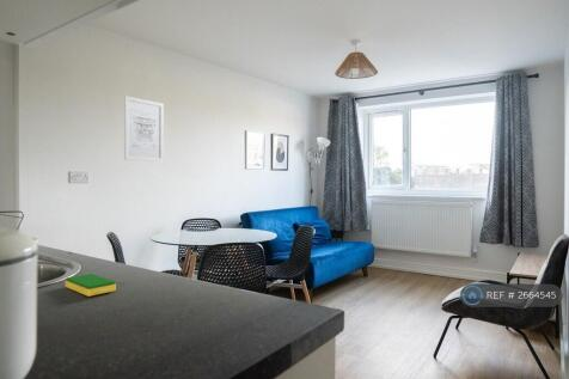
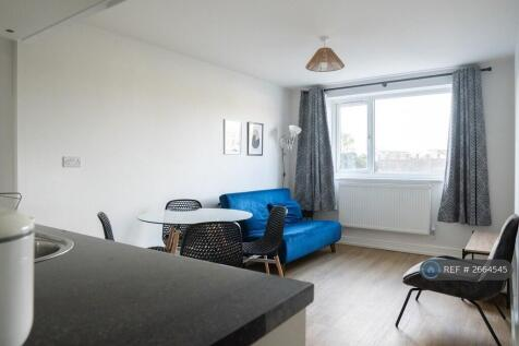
- dish sponge (90, 283)
- wall art (145, 130)
